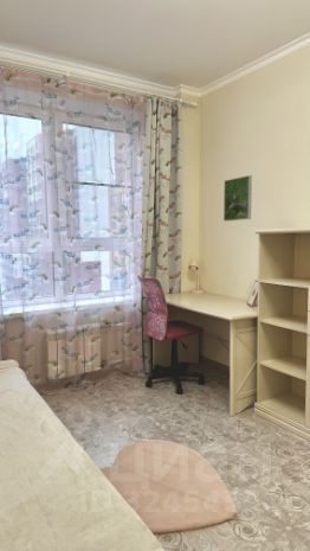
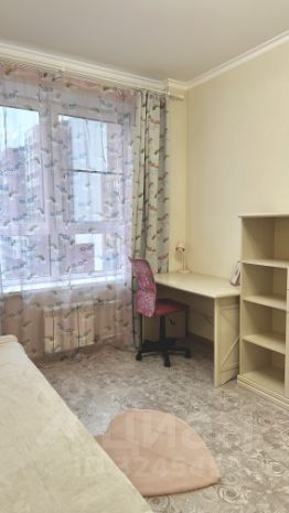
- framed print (237, 199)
